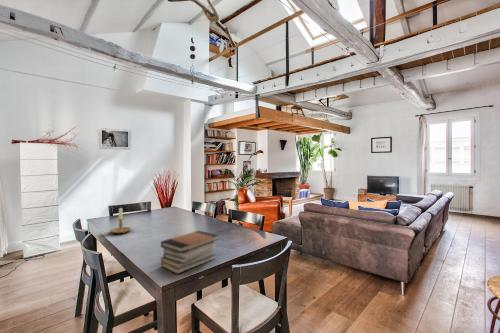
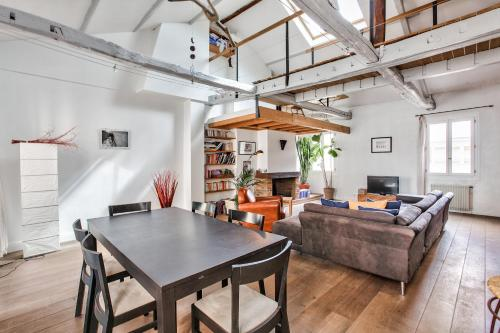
- candle holder (121, 219)
- book stack (190, 250)
